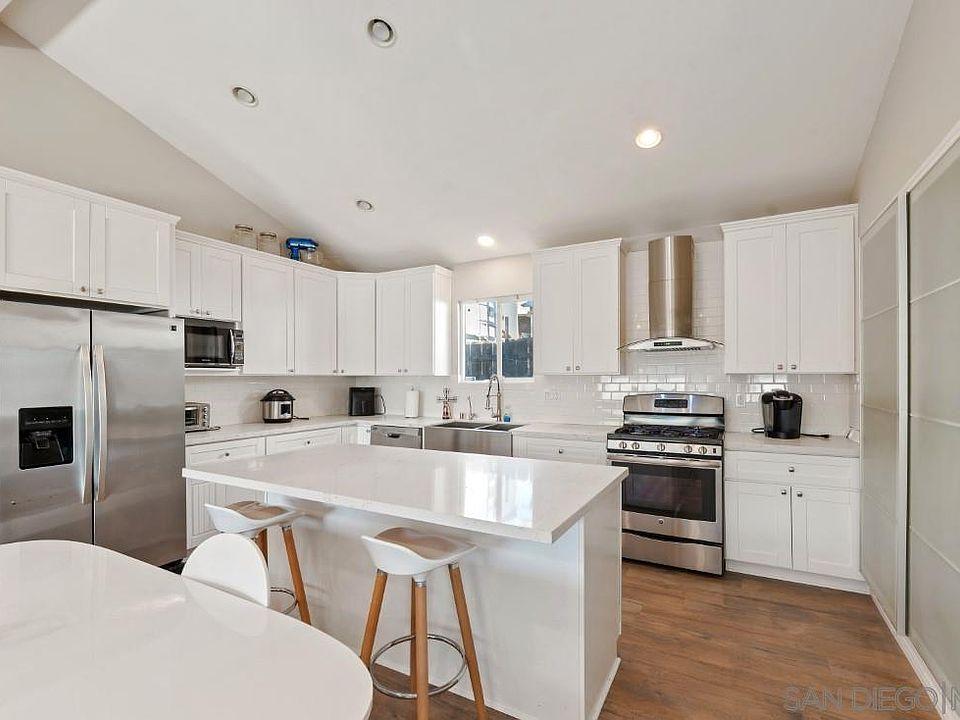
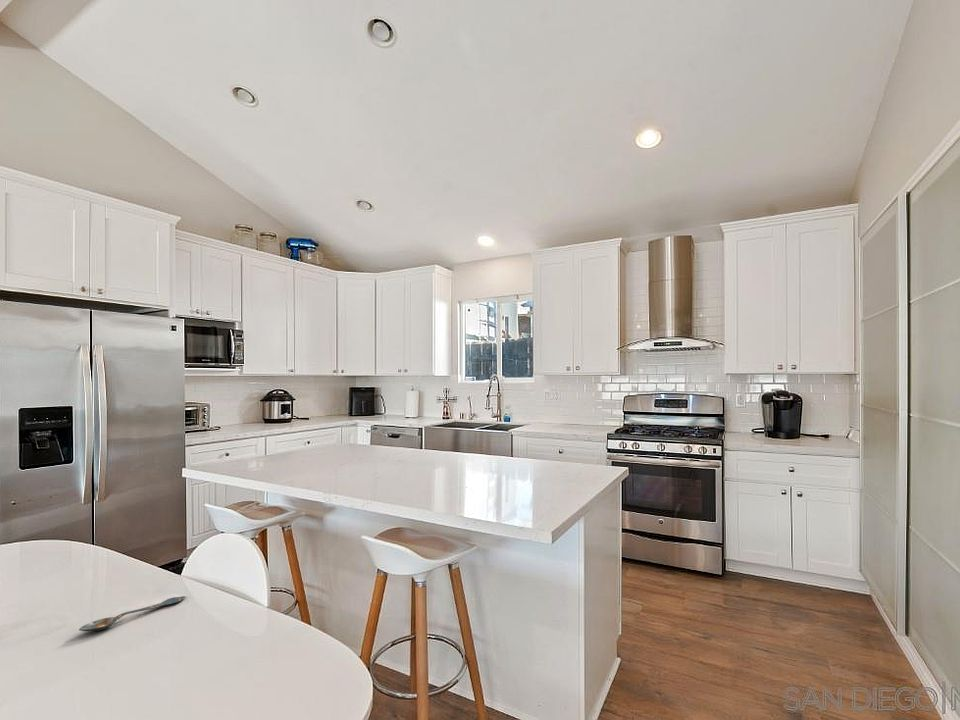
+ spoon (136, 611)
